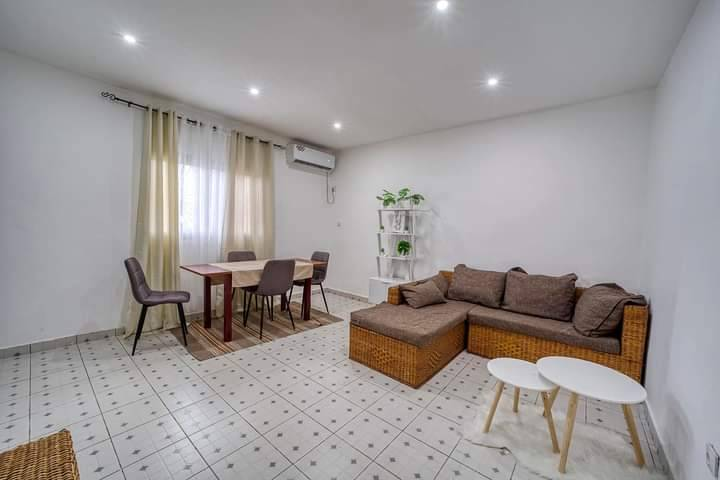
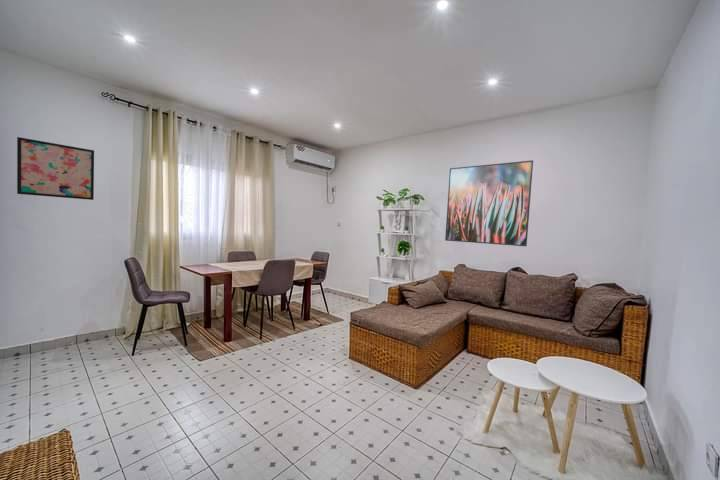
+ wall art (58, 170)
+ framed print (485, 204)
